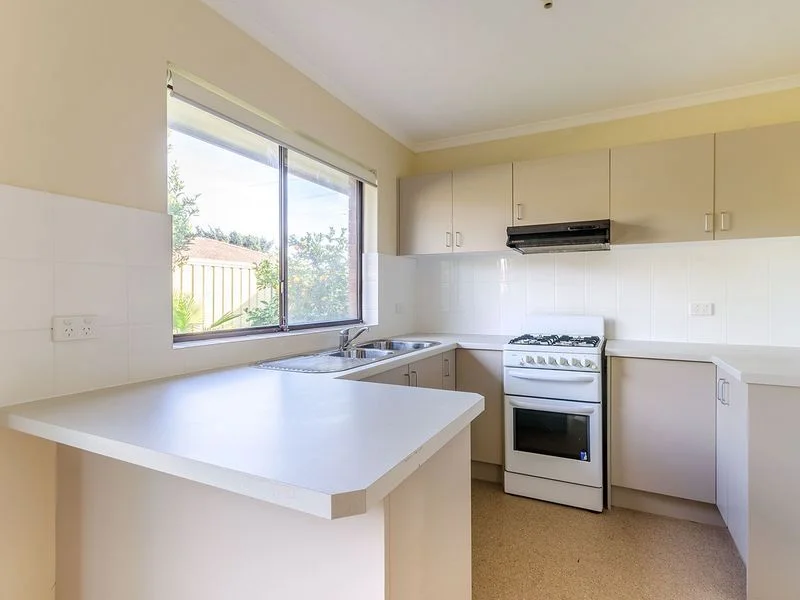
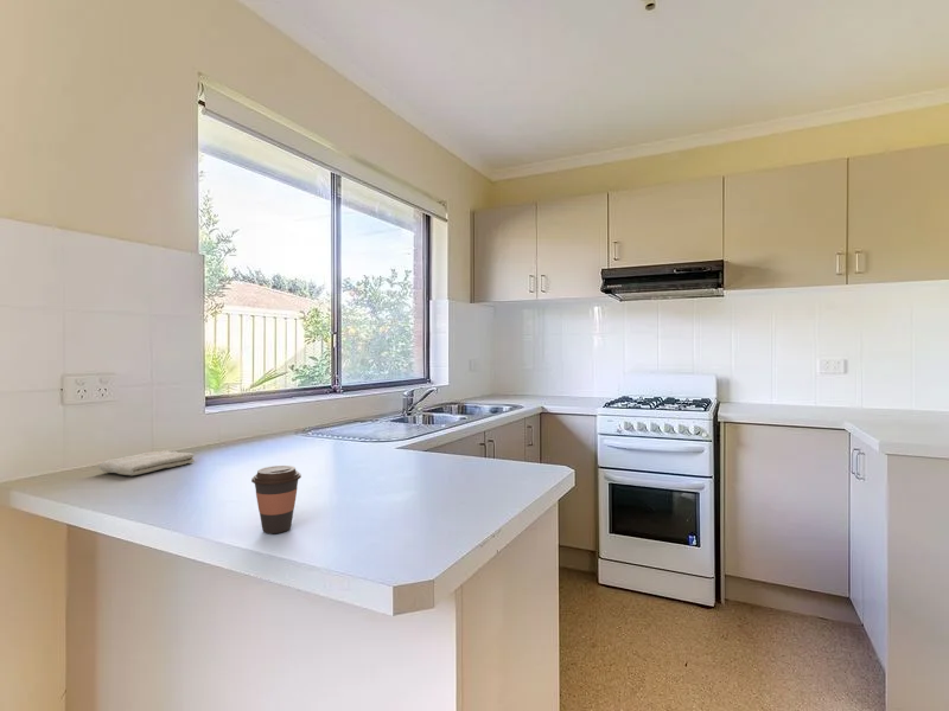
+ washcloth (149, 461)
+ coffee cup (276, 499)
